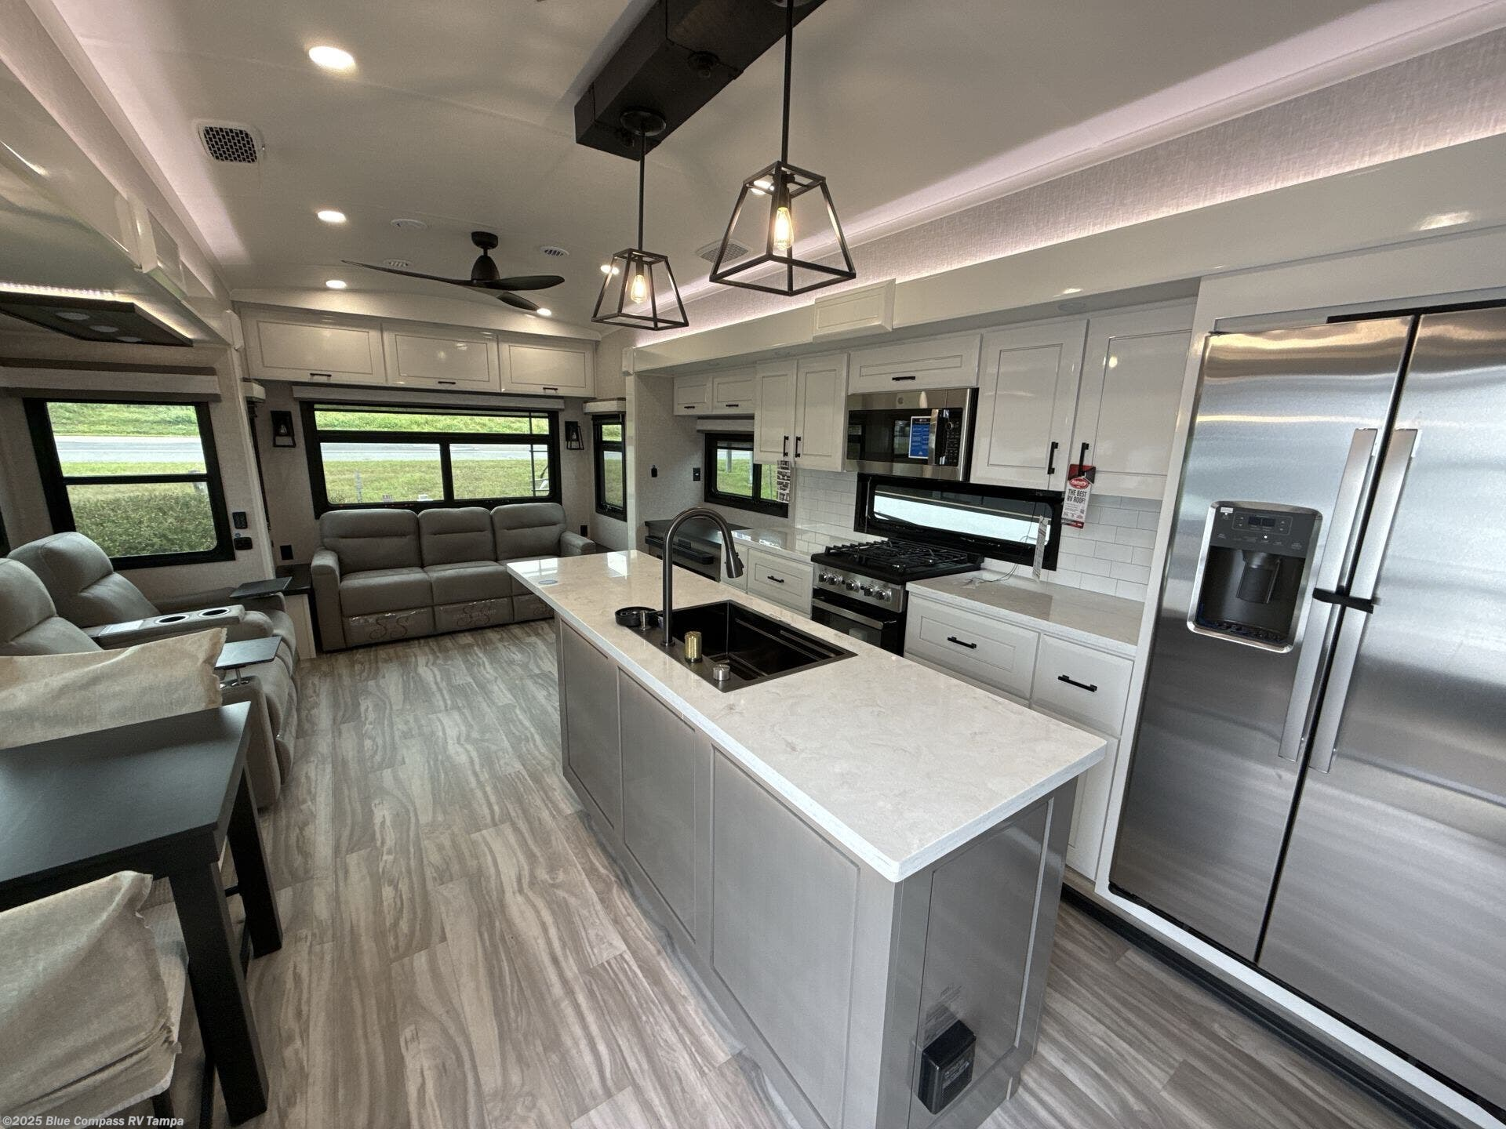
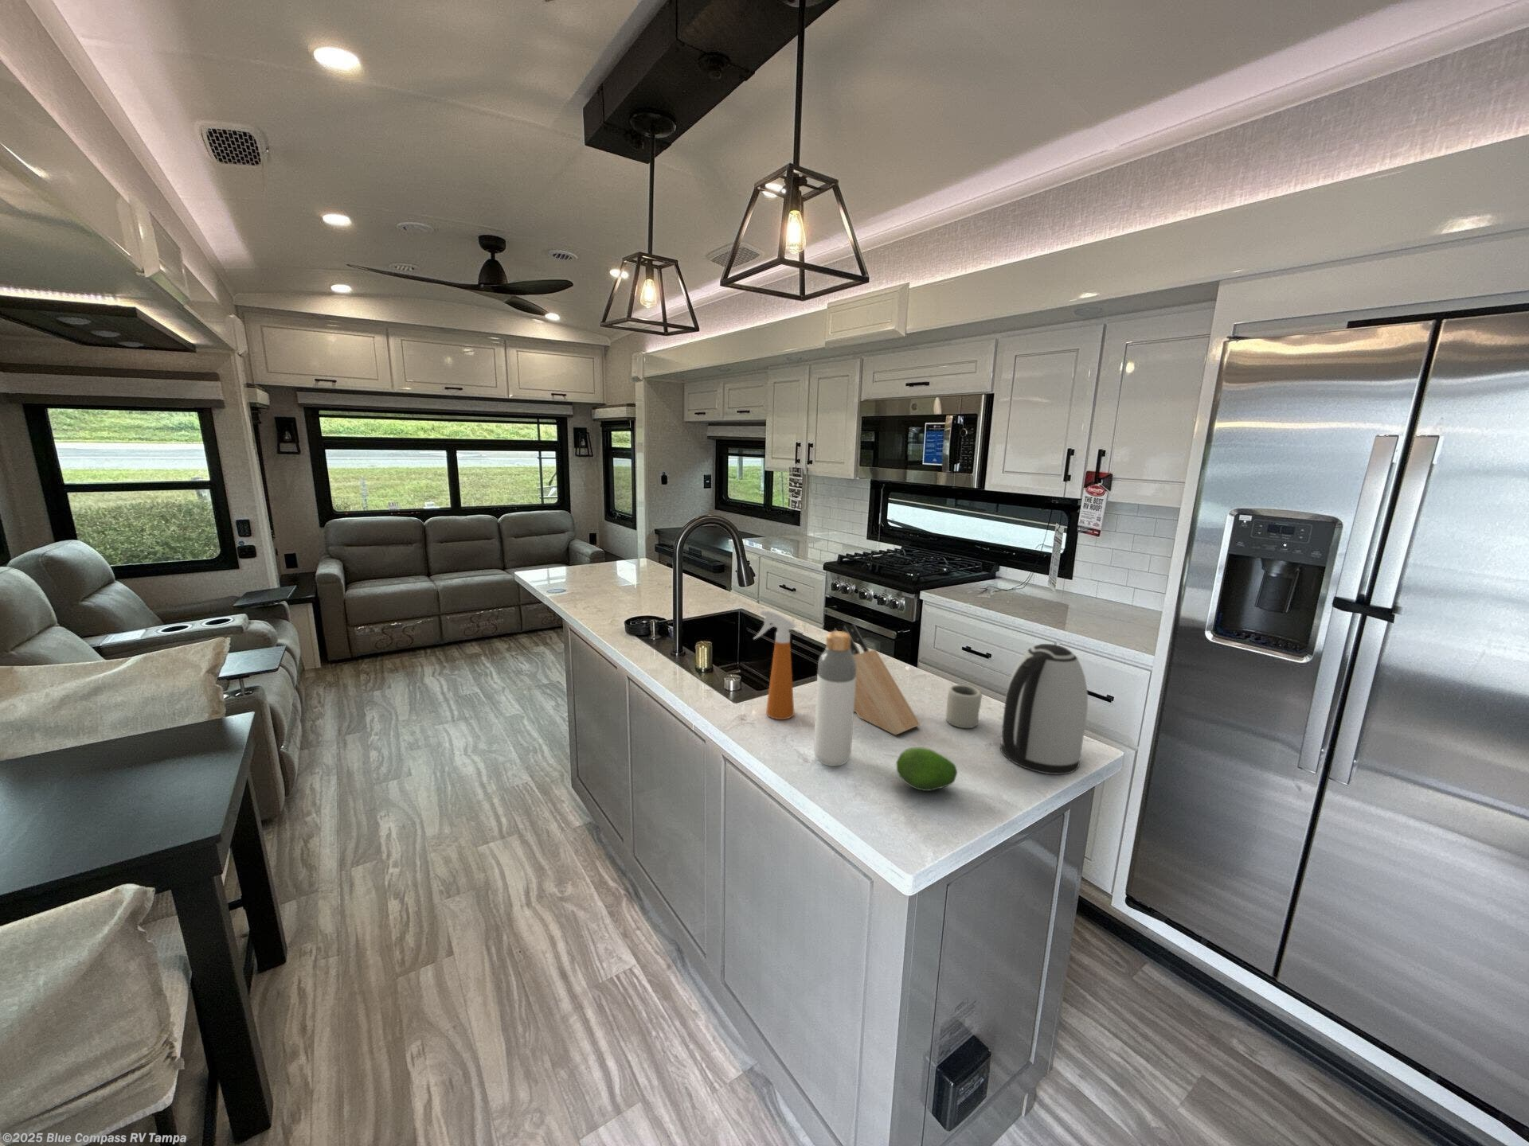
+ knife block (872, 674)
+ kettle (1038, 705)
+ fruit (926, 767)
+ bottle (834, 698)
+ spray bottle (774, 662)
+ cup (966, 704)
